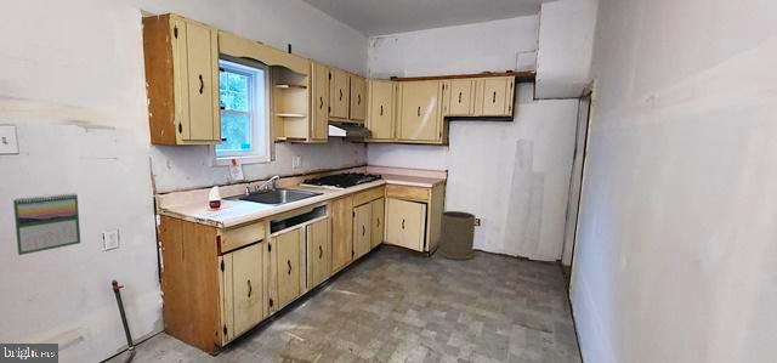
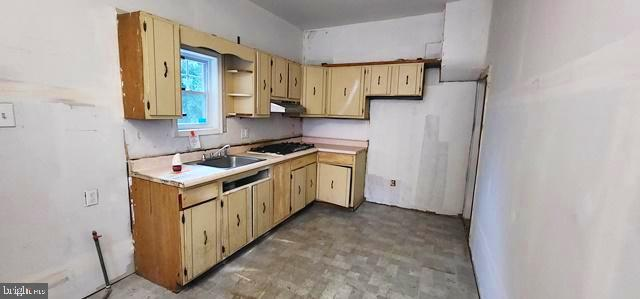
- trash can (456, 233)
- calendar (49, 221)
